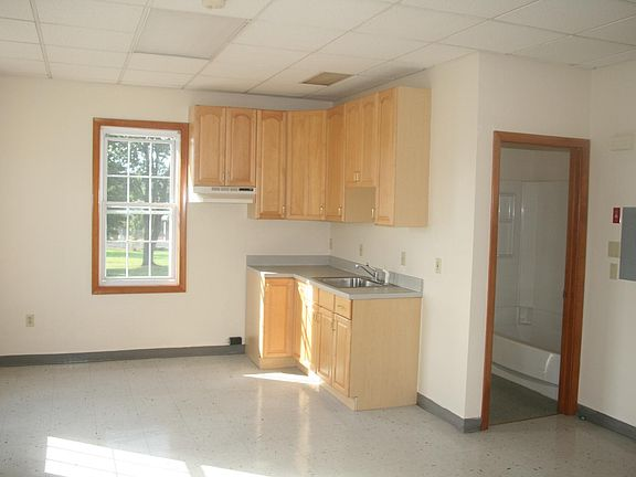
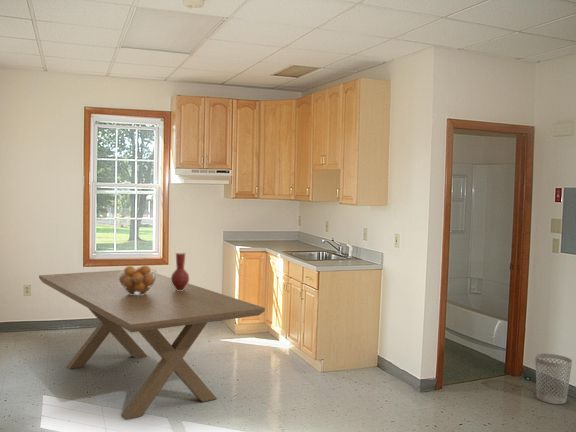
+ fruit basket (137, 279)
+ vase (180, 271)
+ wastebasket (552, 378)
+ dining table (140, 333)
